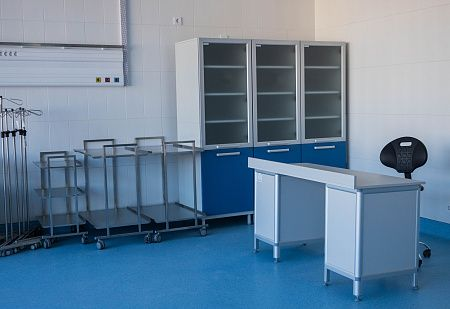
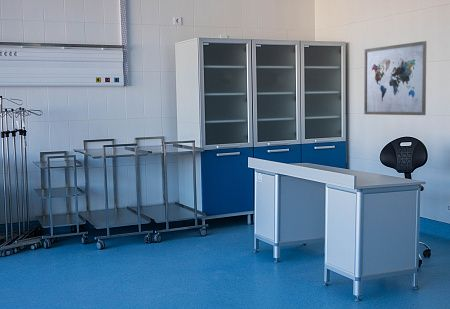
+ wall art (393, 80)
